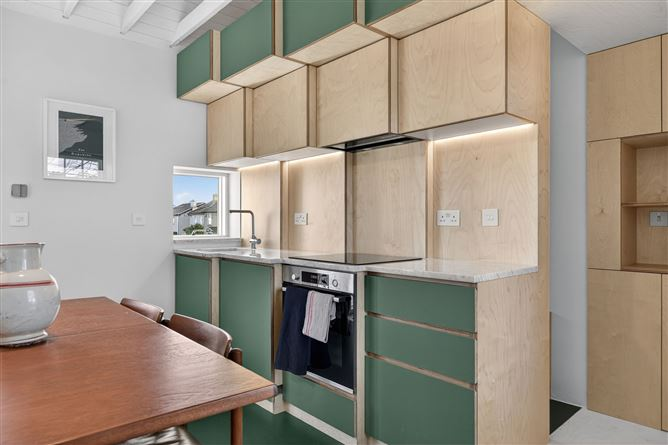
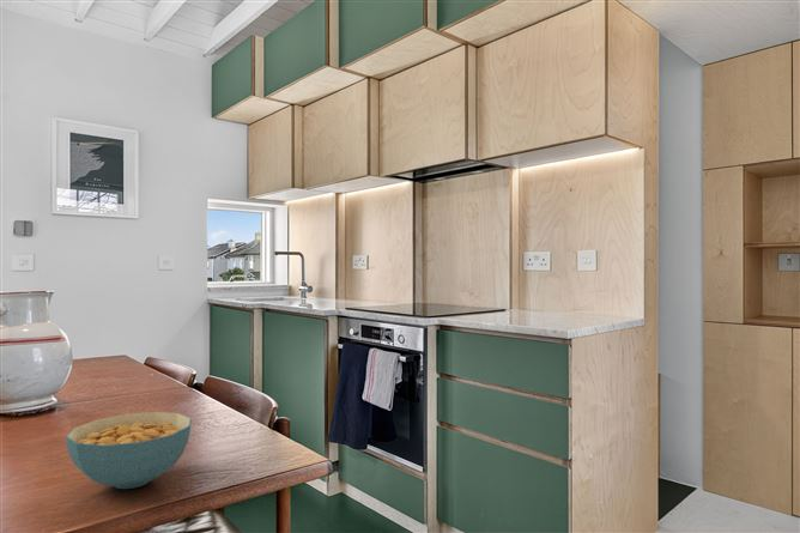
+ cereal bowl (132, 454)
